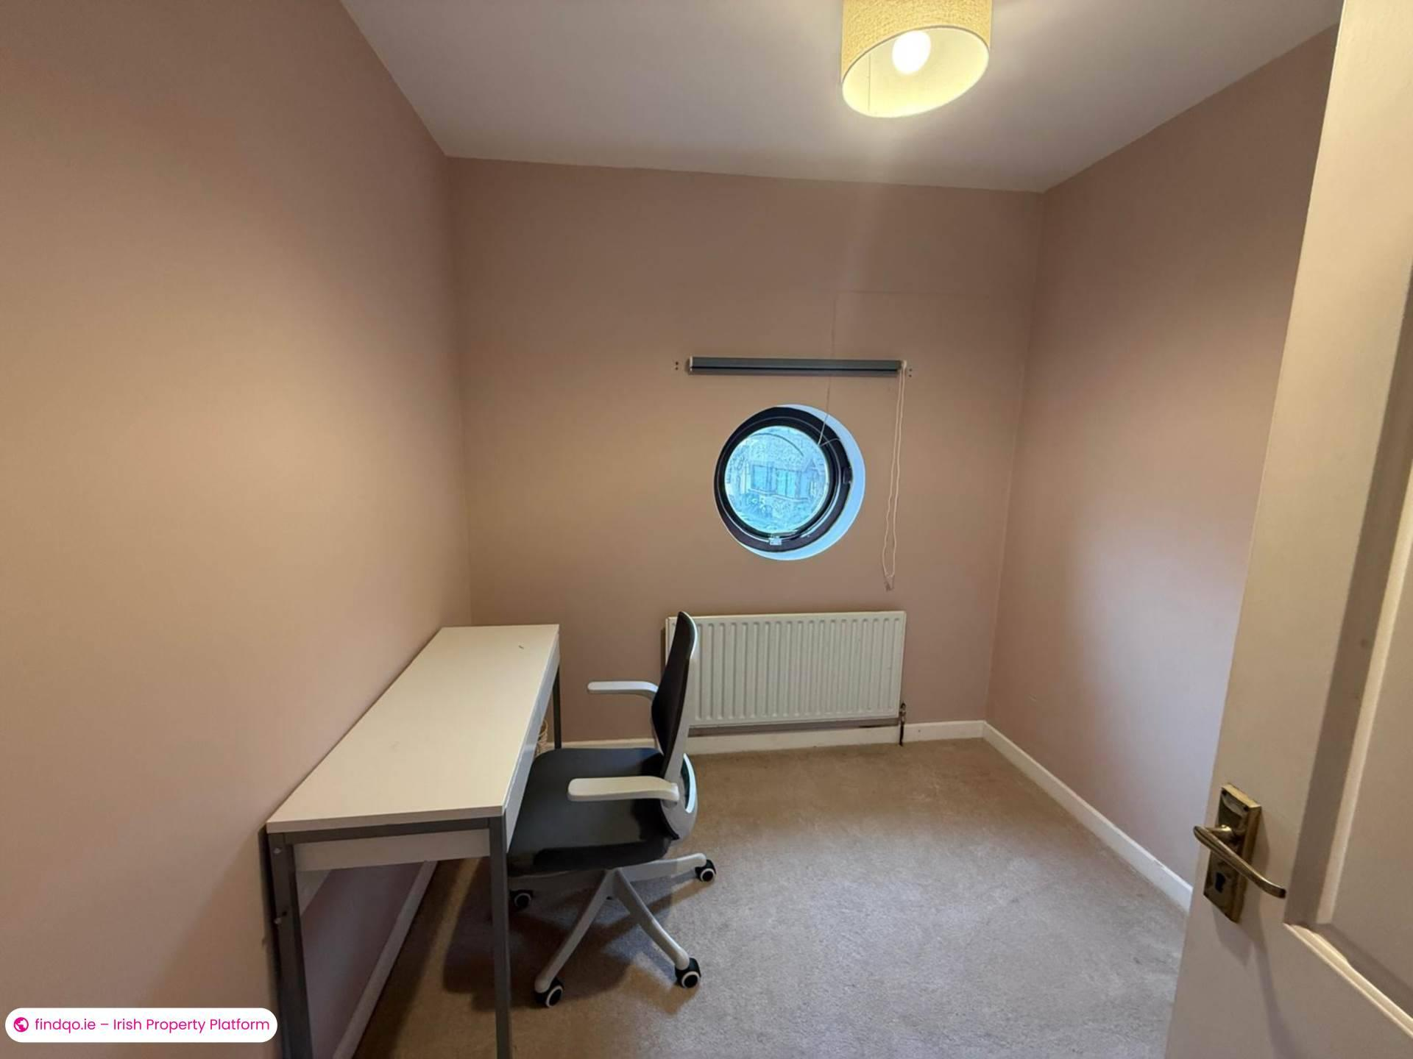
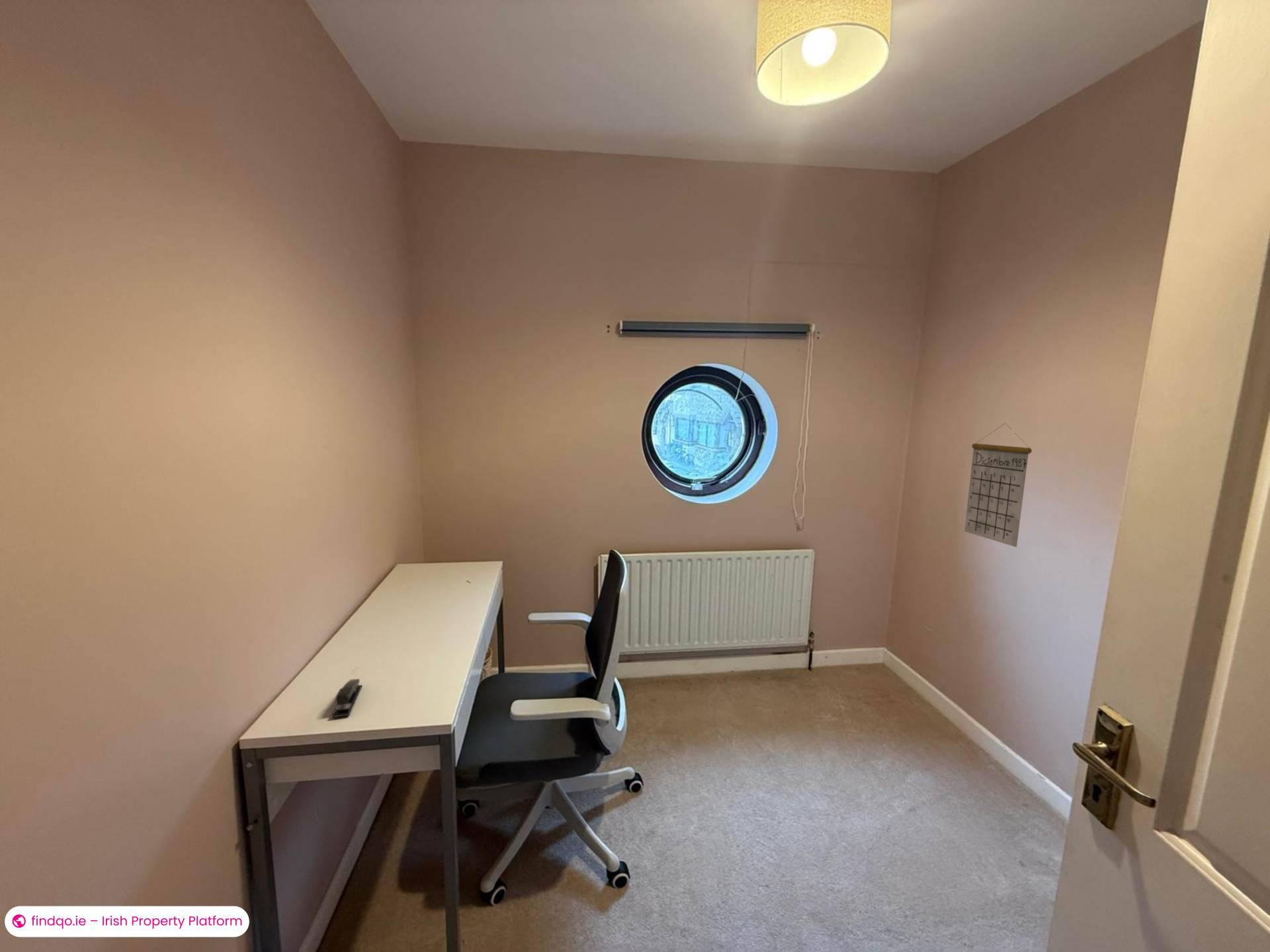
+ calendar (995, 481)
+ stapler (347, 693)
